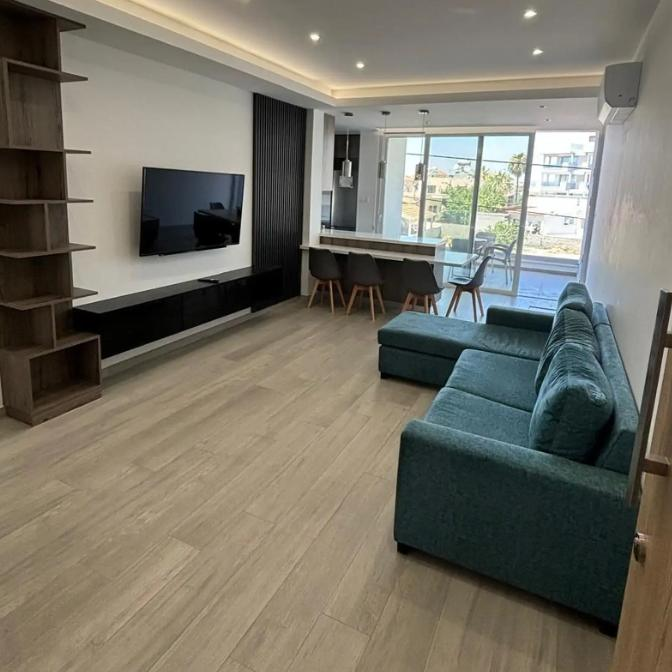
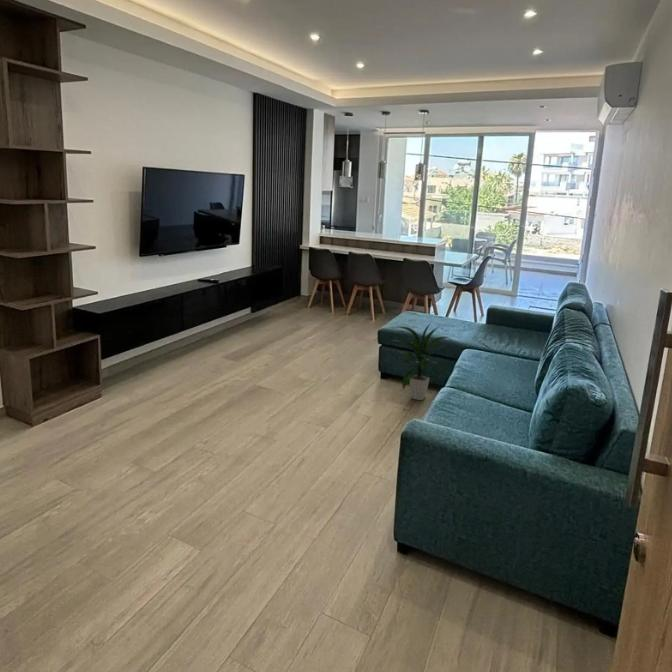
+ indoor plant (418, 360)
